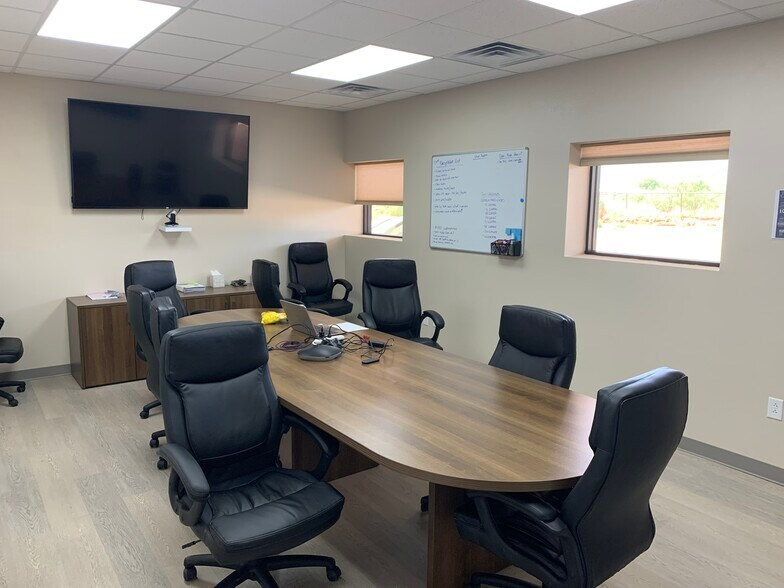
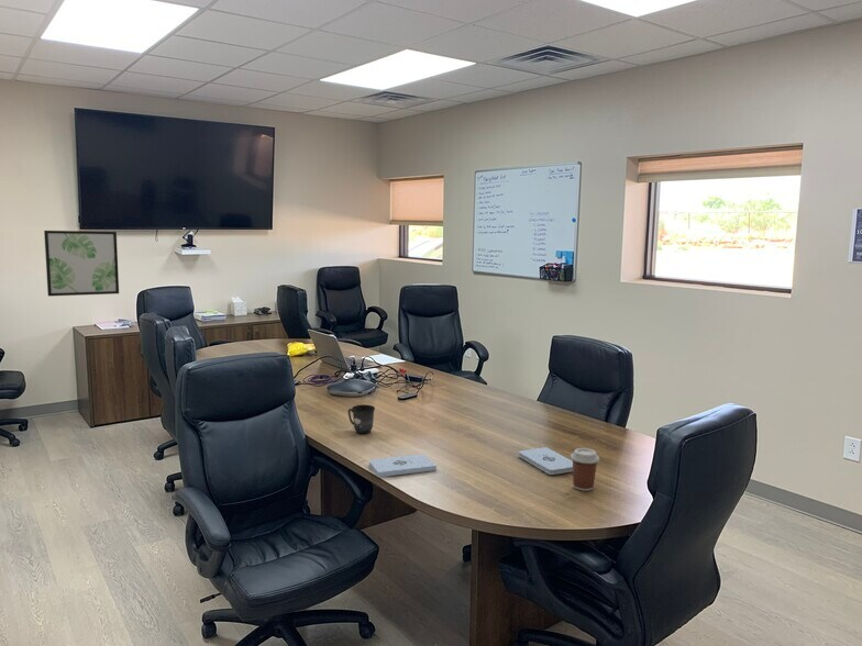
+ coffee cup (584, 469)
+ wall art (82, 263)
+ notepad (401, 465)
+ notepad (548, 460)
+ mug (360, 419)
